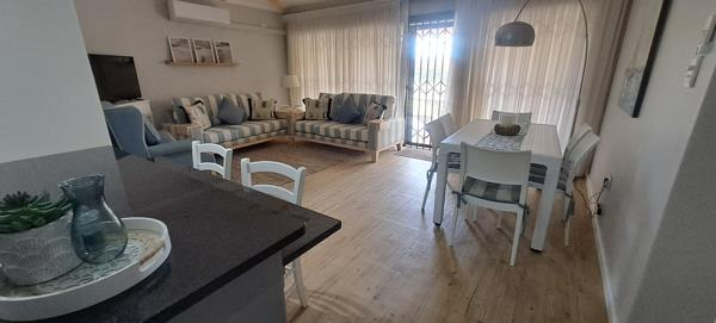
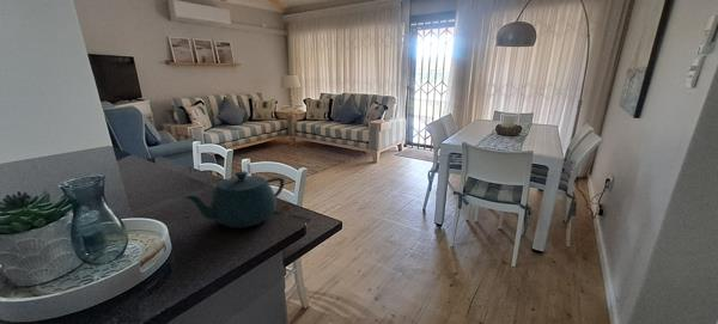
+ teapot (241, 196)
